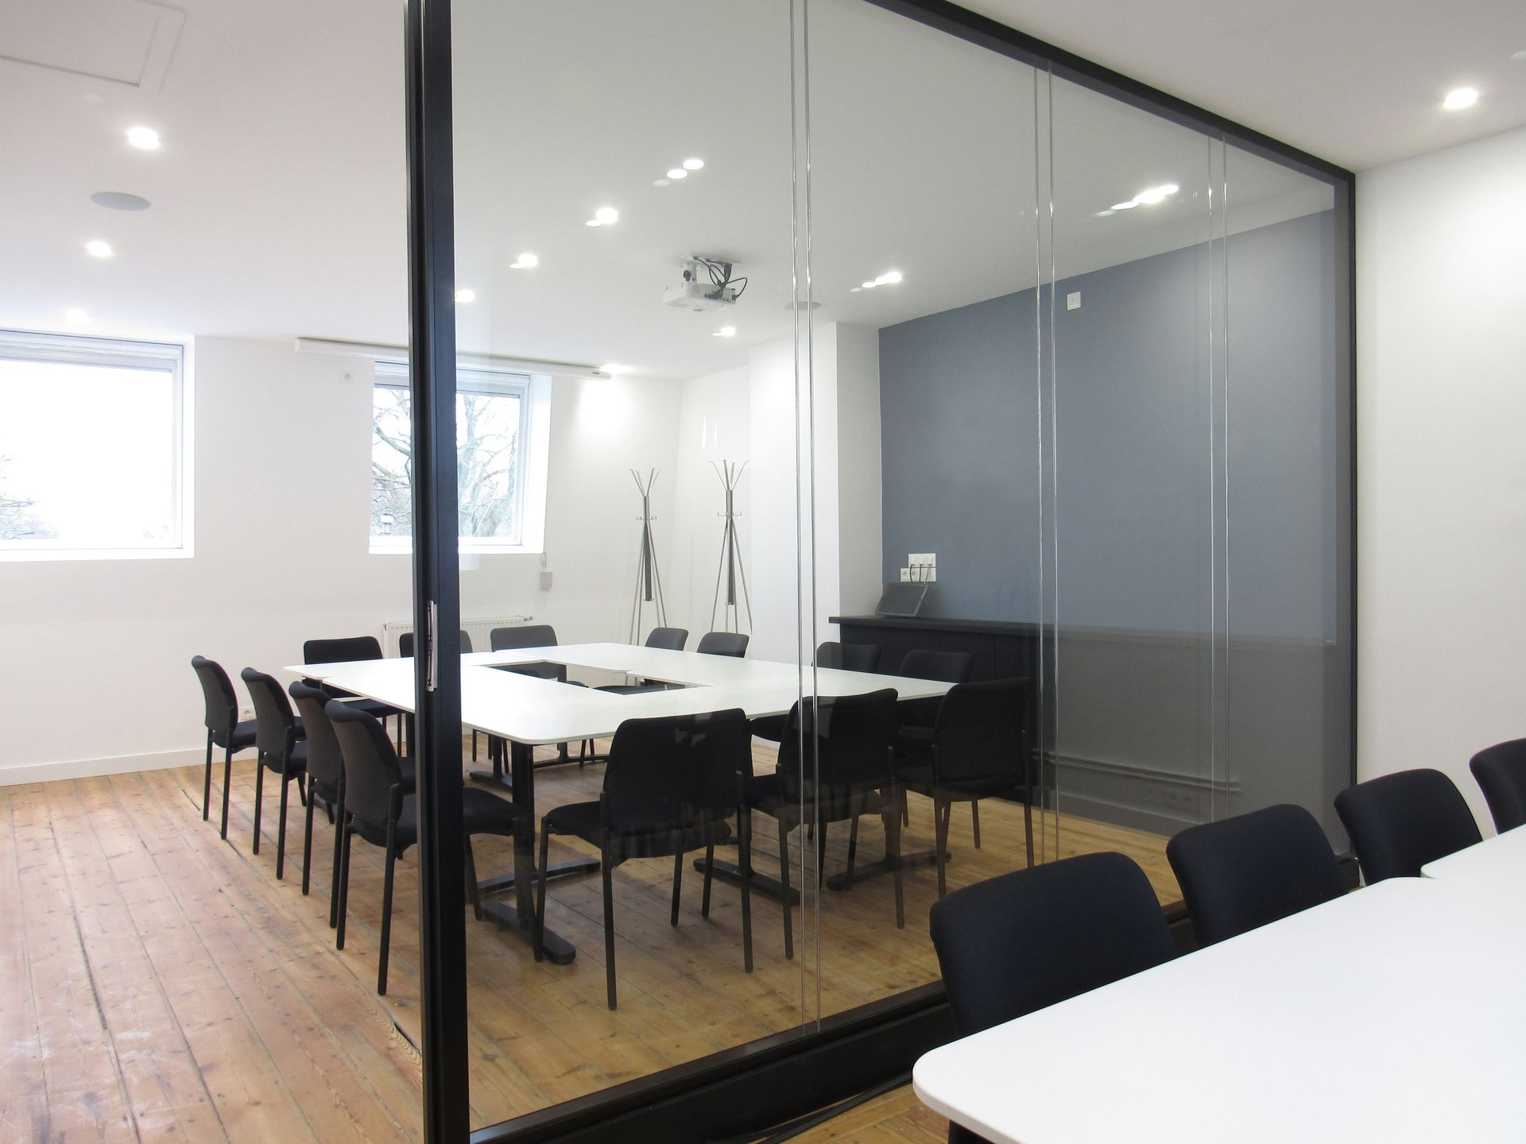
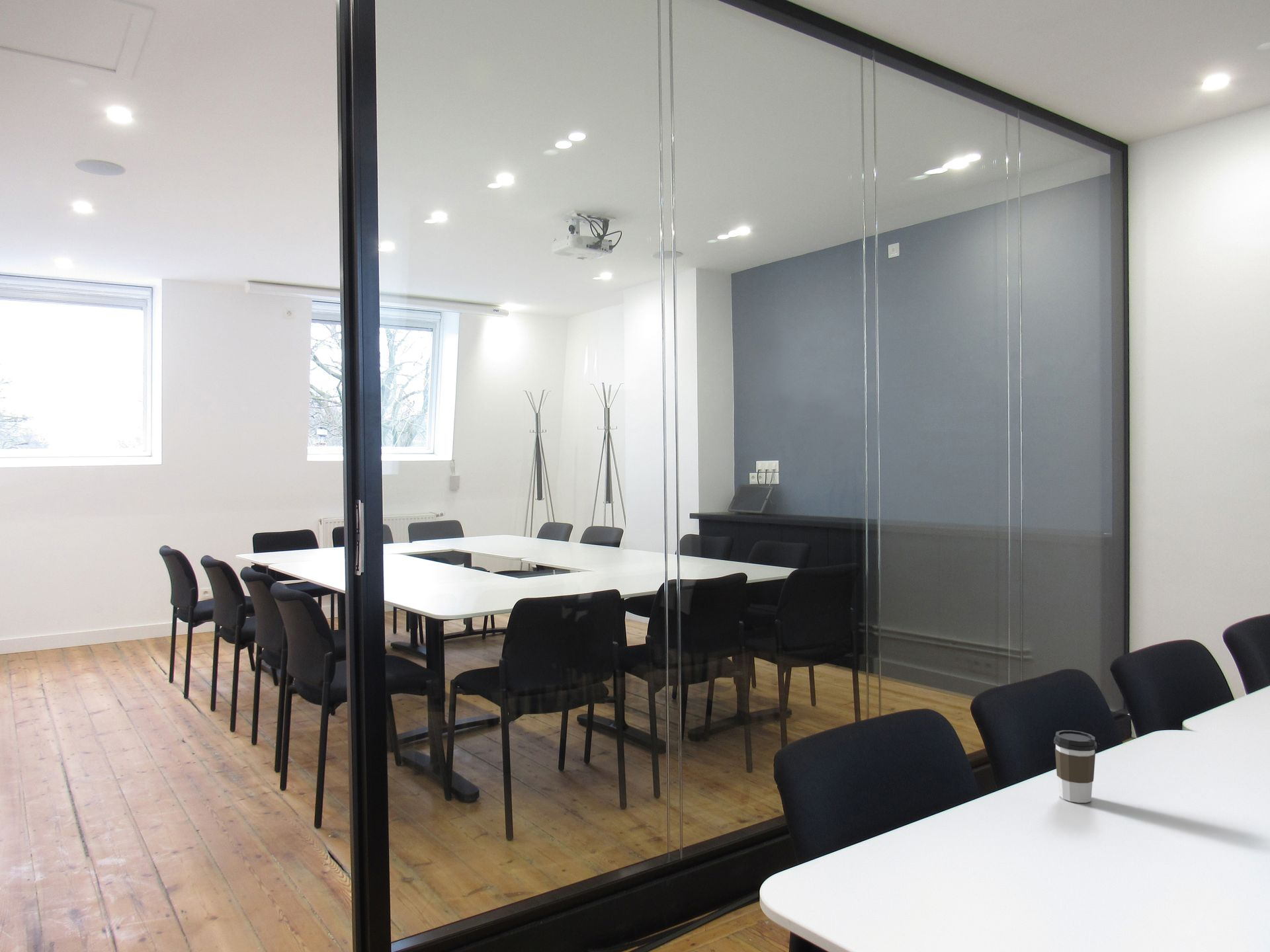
+ coffee cup (1075, 766)
